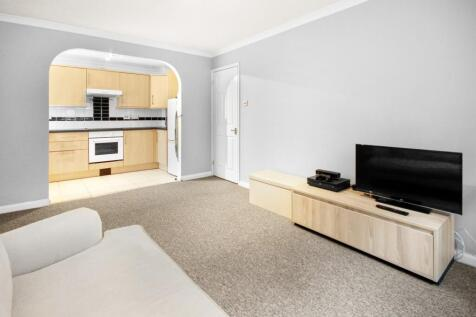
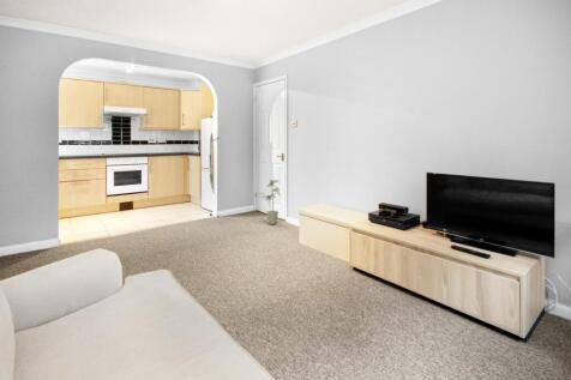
+ house plant (269, 201)
